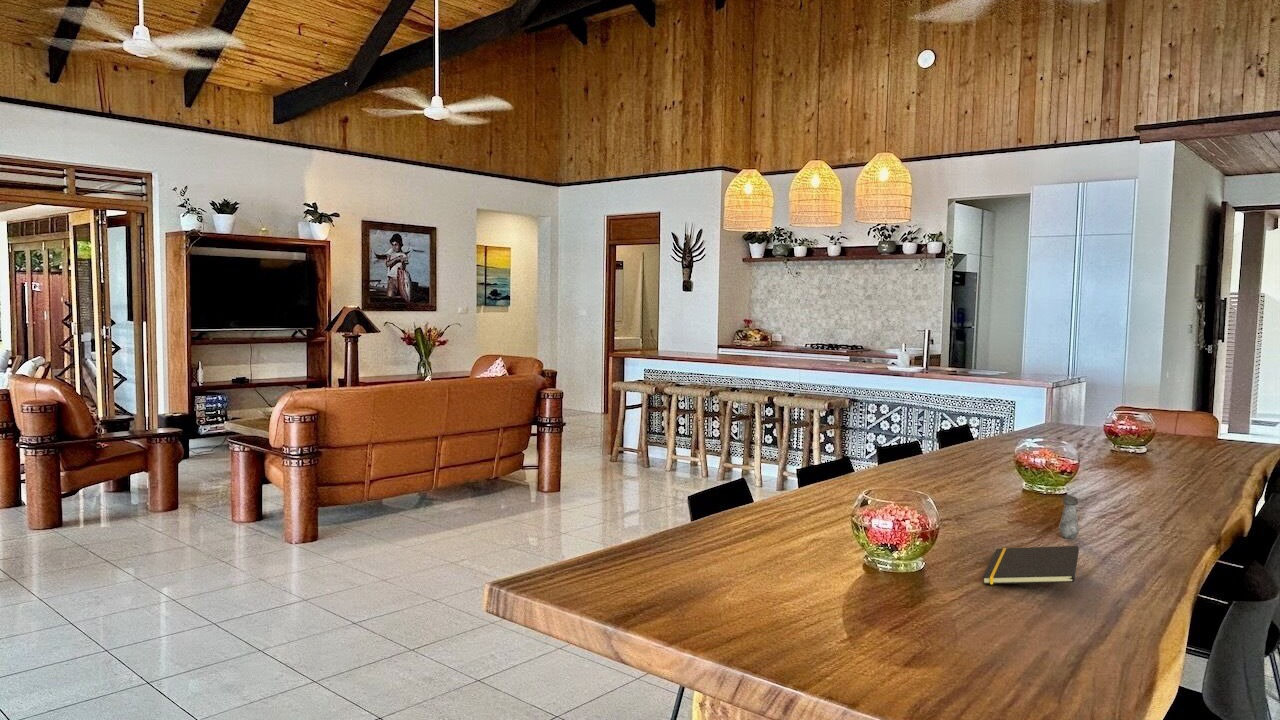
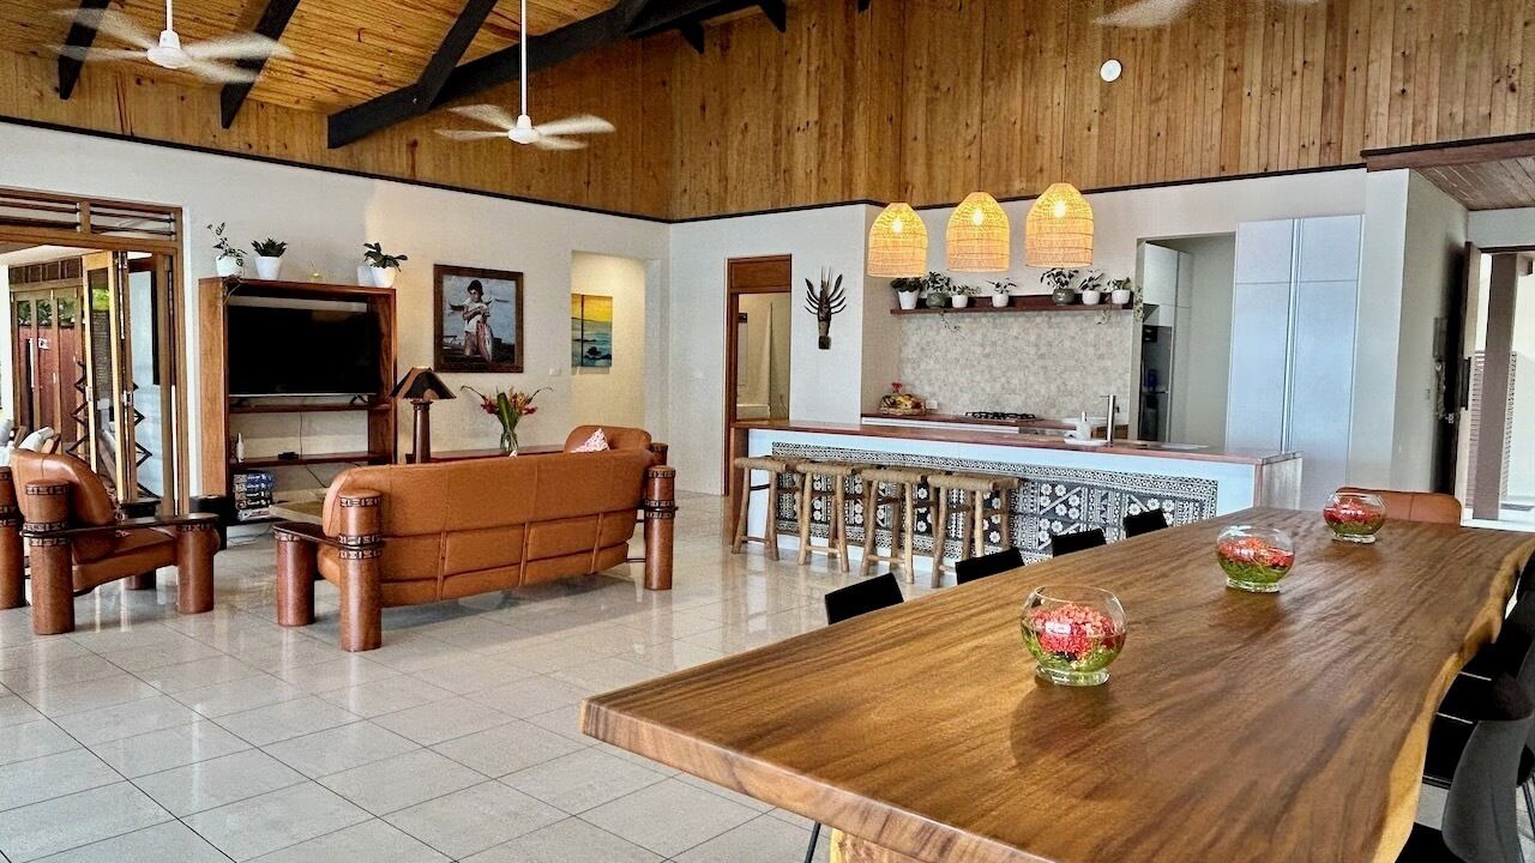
- salt shaker (1069, 516)
- notepad (1032, 564)
